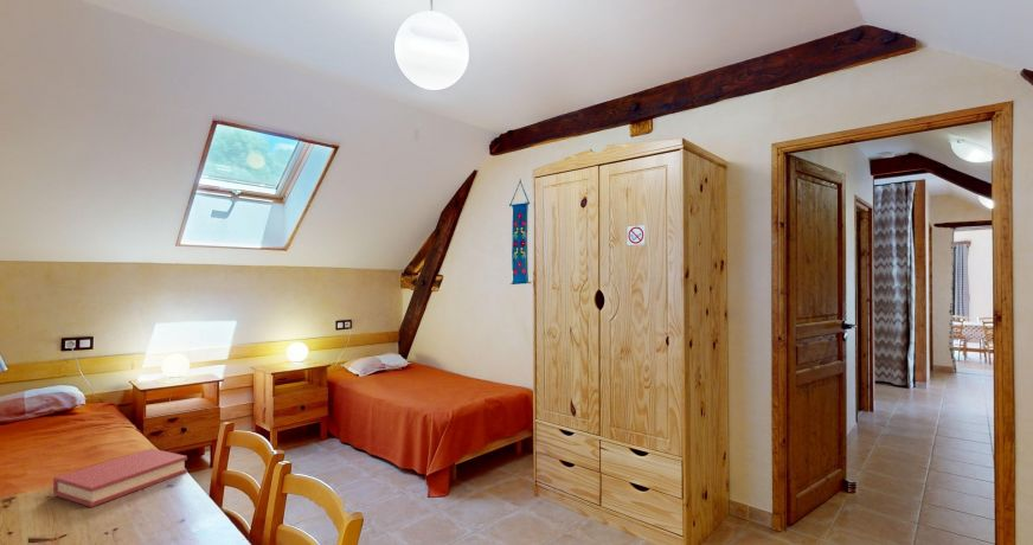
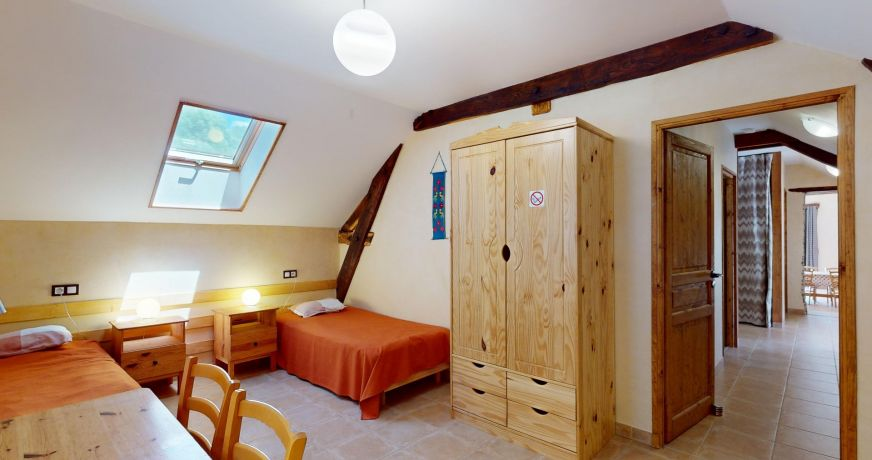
- hardback book (123, 474)
